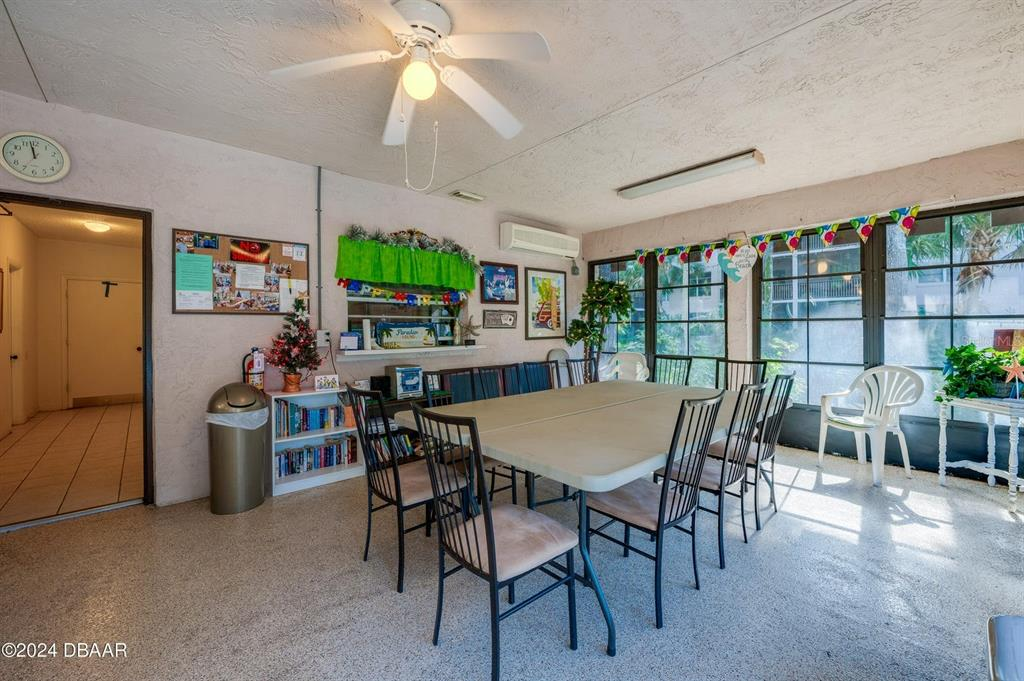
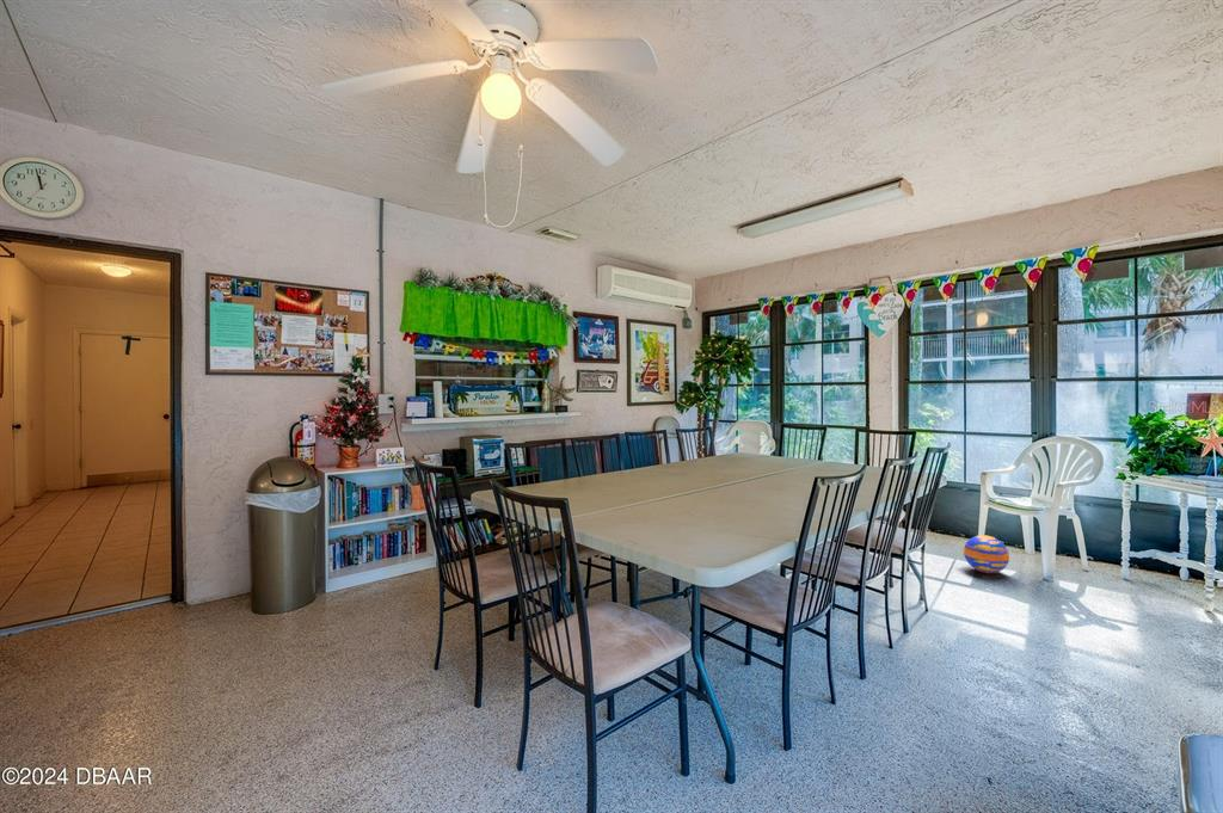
+ ball (985, 554)
